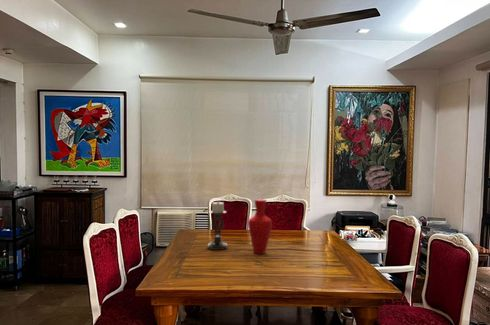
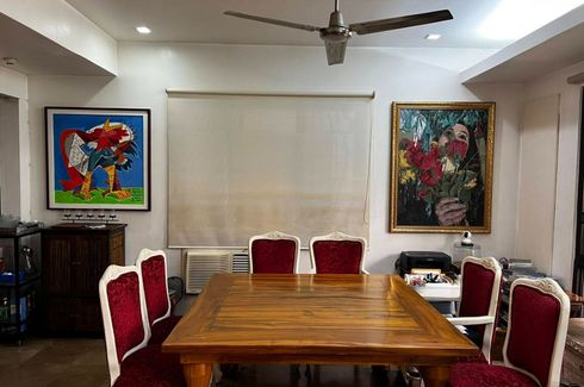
- vase (259, 226)
- candle holder (218, 224)
